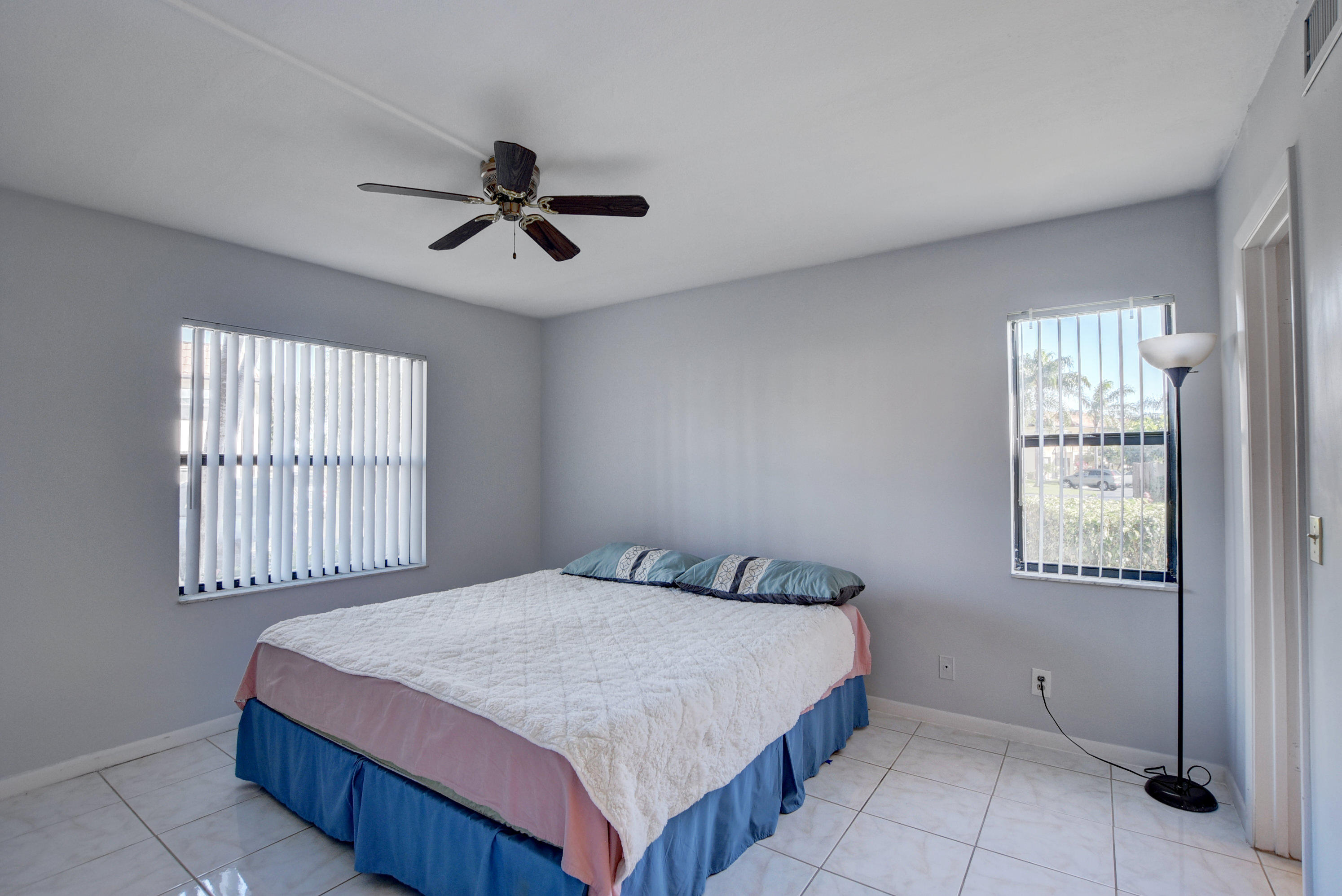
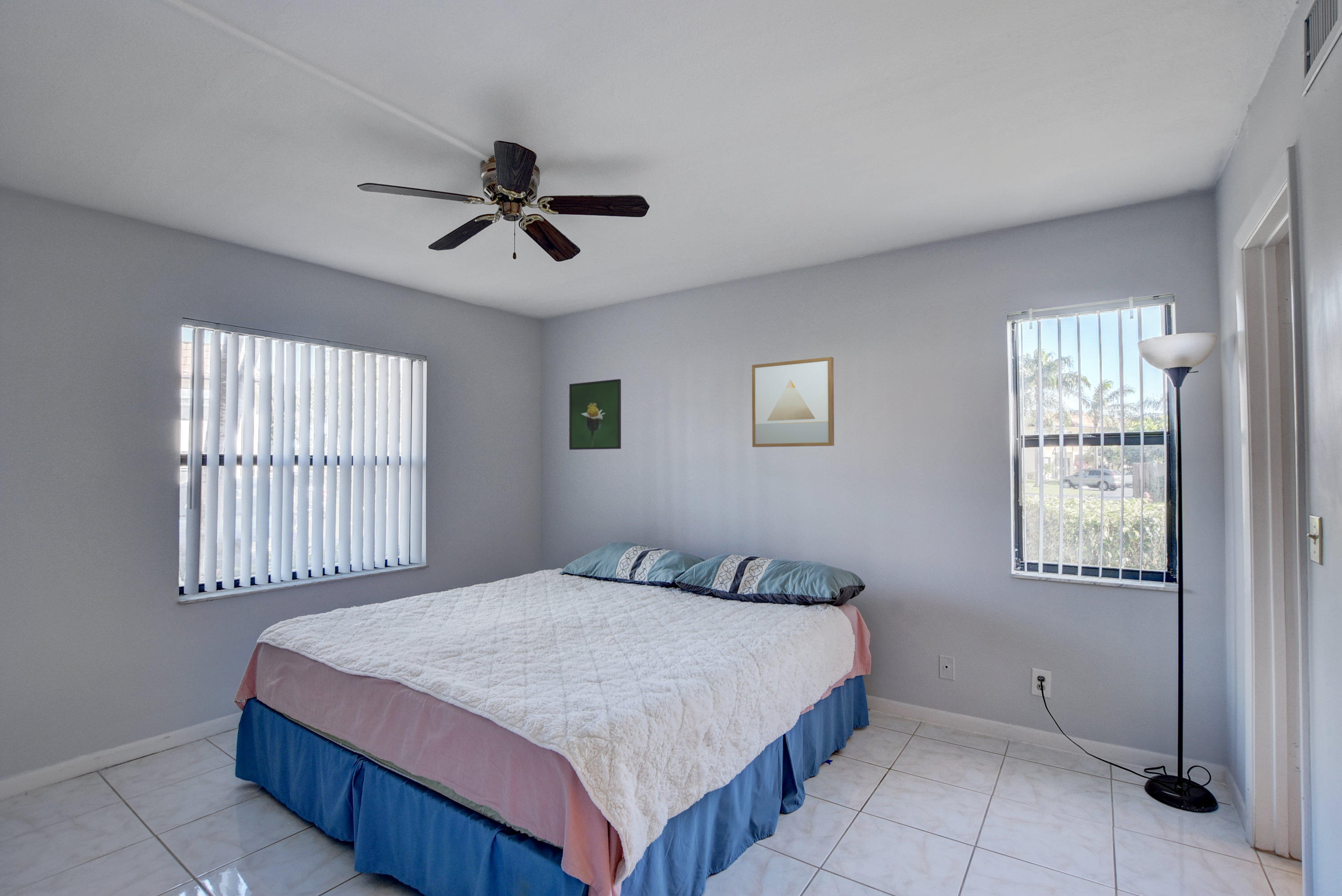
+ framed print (594, 415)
+ wall art (792, 404)
